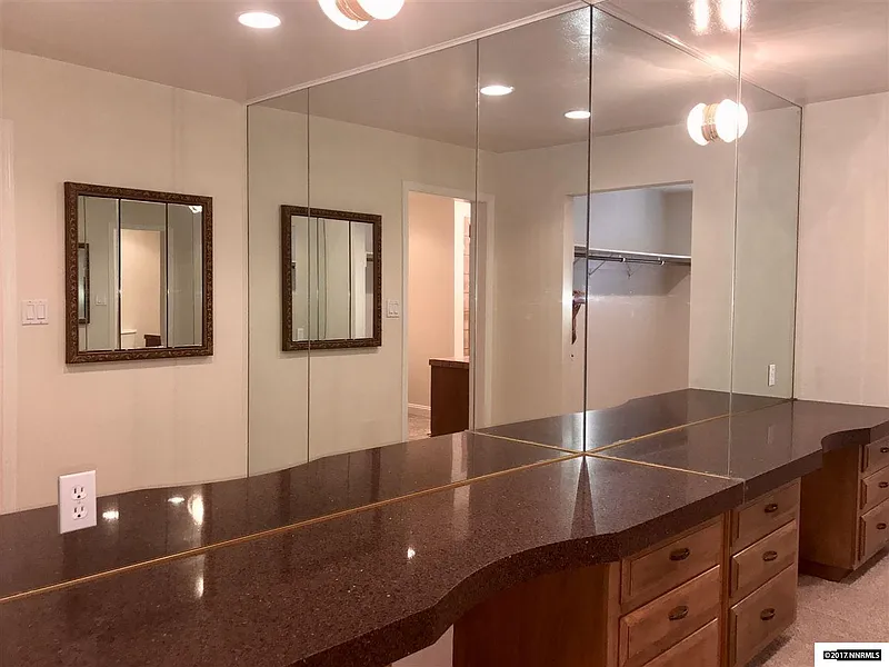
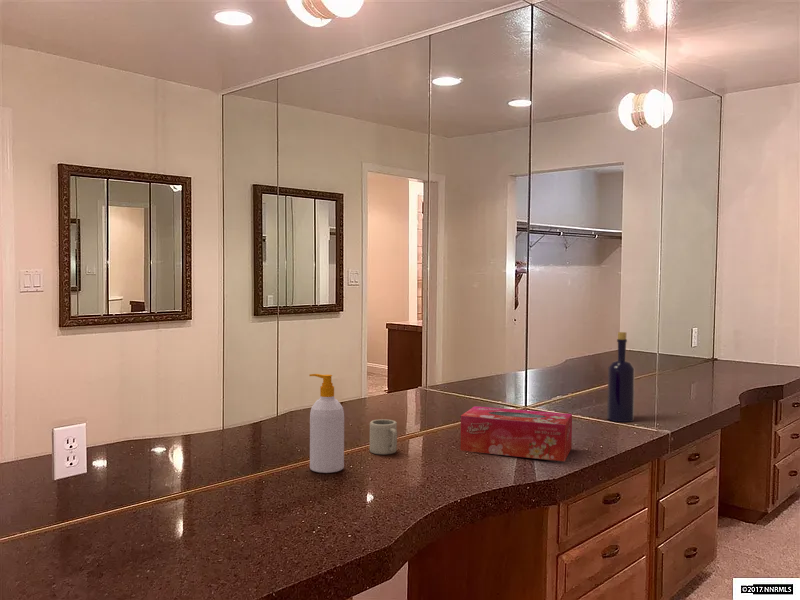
+ bottle (621, 375)
+ cup (385, 437)
+ tissue box (516, 432)
+ soap bottle (325, 421)
